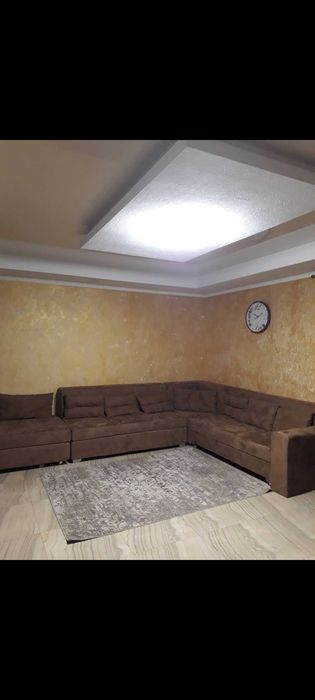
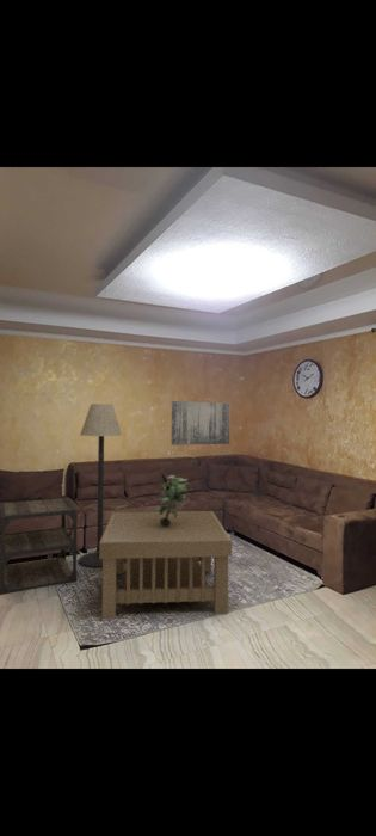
+ coffee table (164, 557)
+ potted plant (172, 500)
+ side table (36, 540)
+ wall art (201, 423)
+ floor lamp (100, 481)
